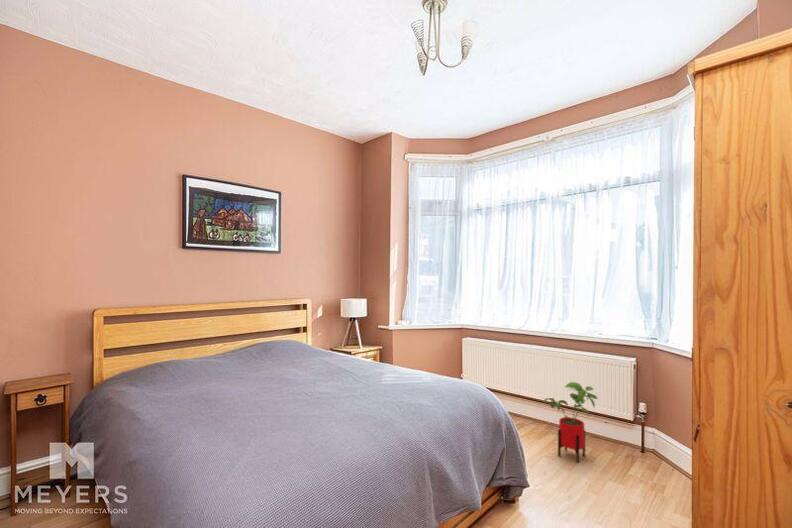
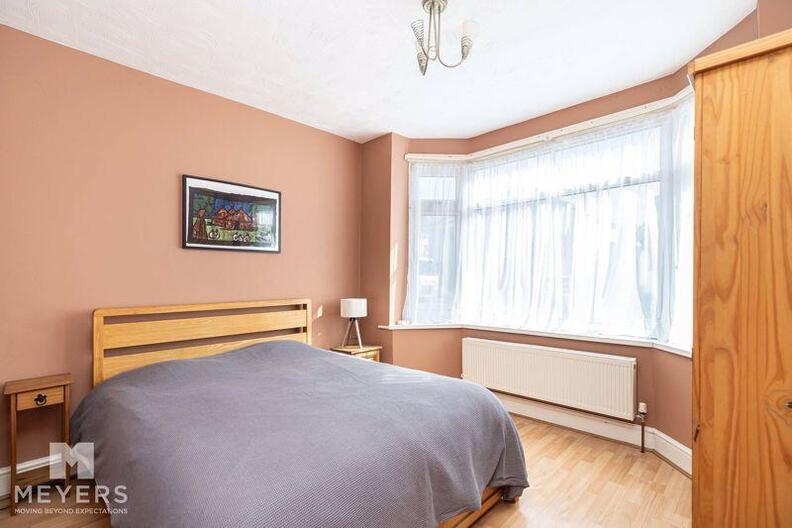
- house plant (571, 418)
